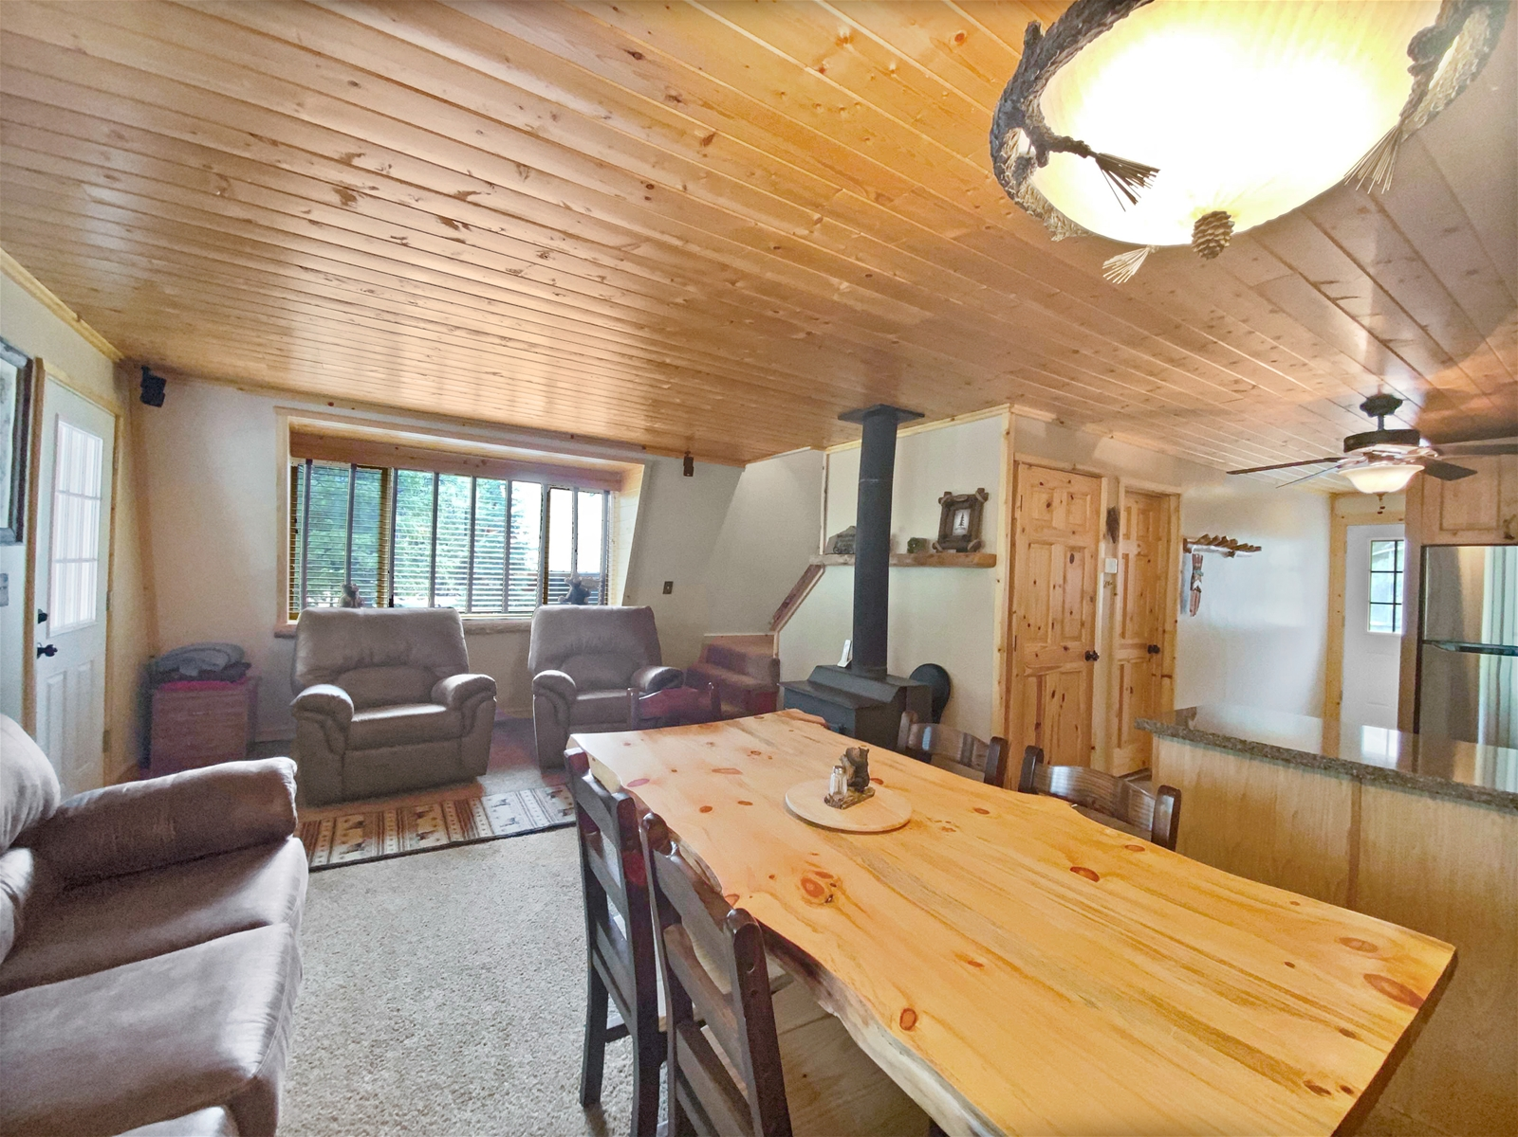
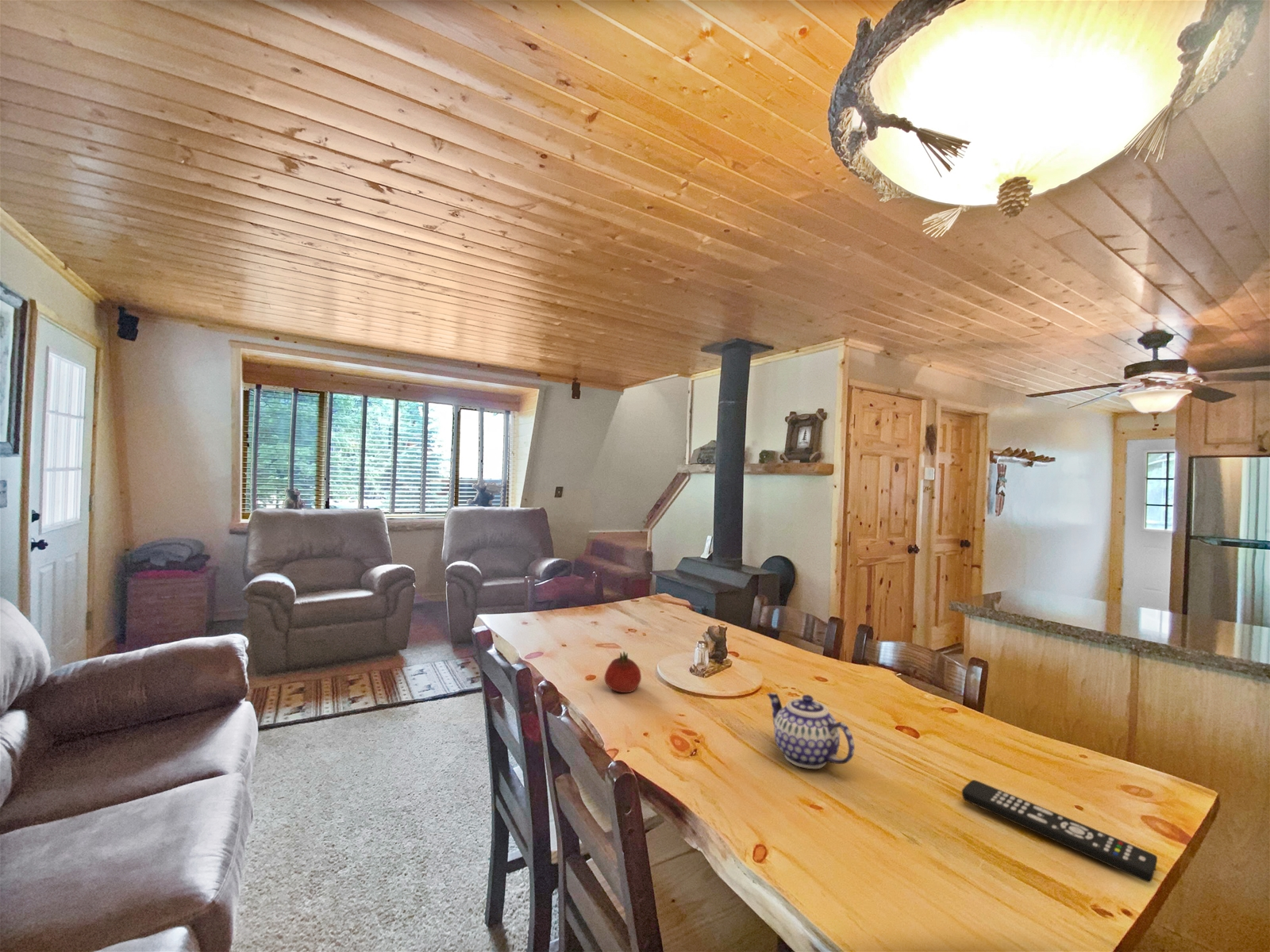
+ fruit (622, 670)
+ remote control (1050, 826)
+ teapot (806, 726)
